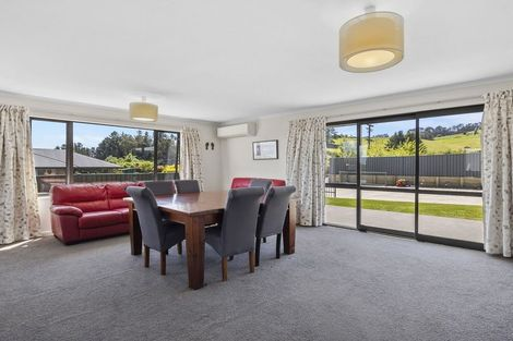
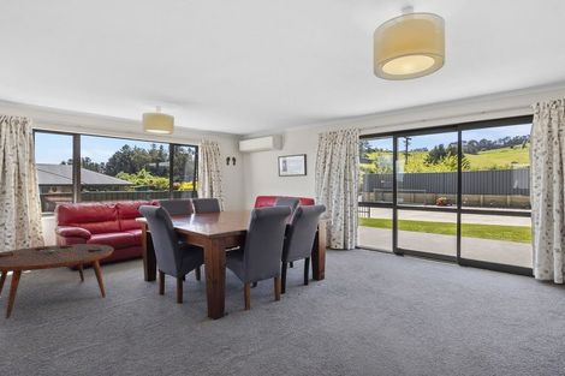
+ coffee table (49, 268)
